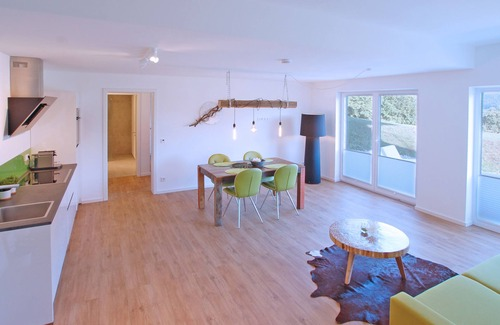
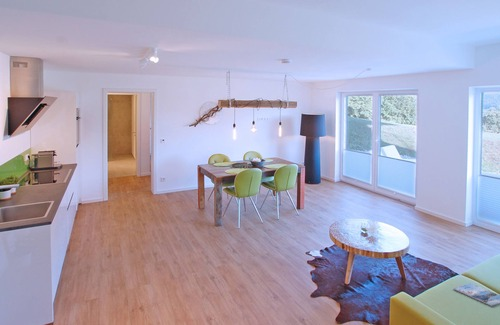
+ magazine (480, 293)
